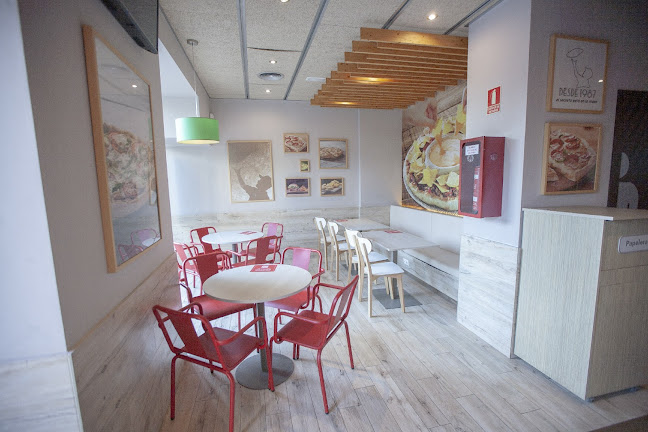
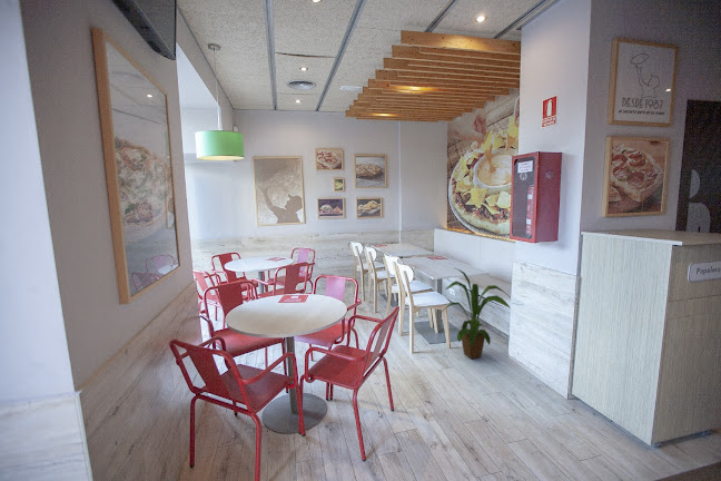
+ house plant (477, 316)
